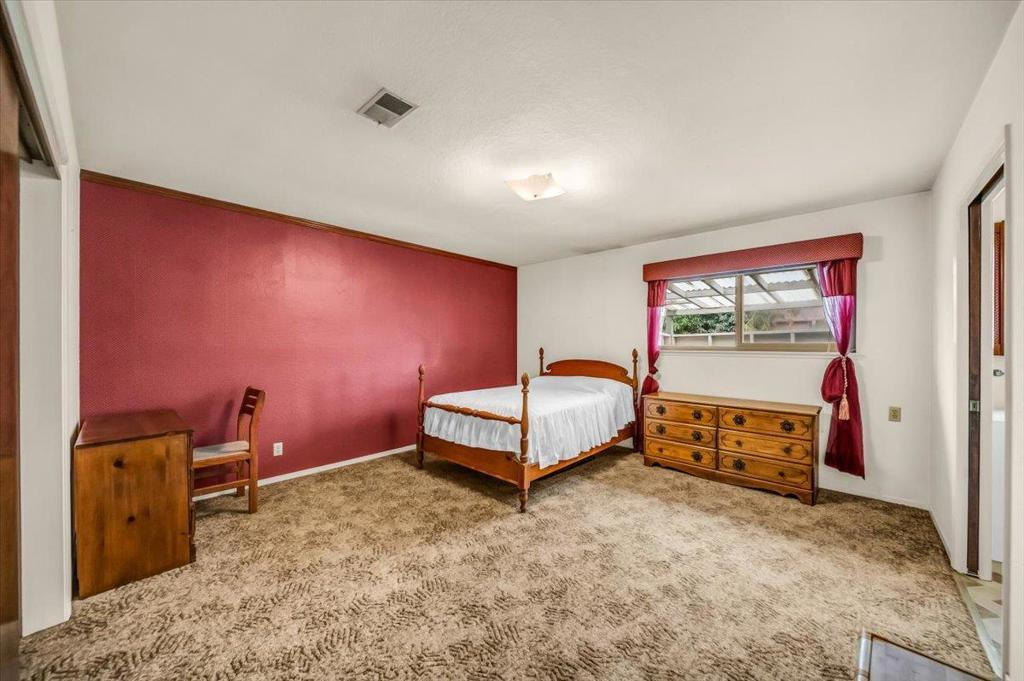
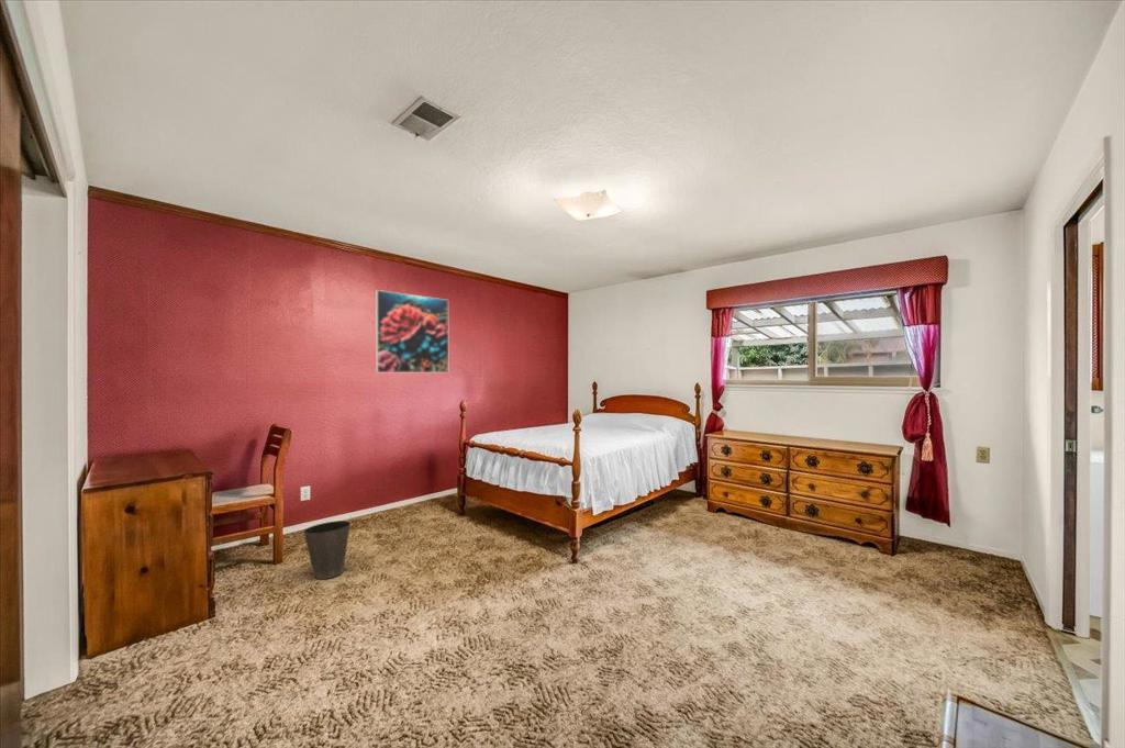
+ waste basket (327, 549)
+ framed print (414, 334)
